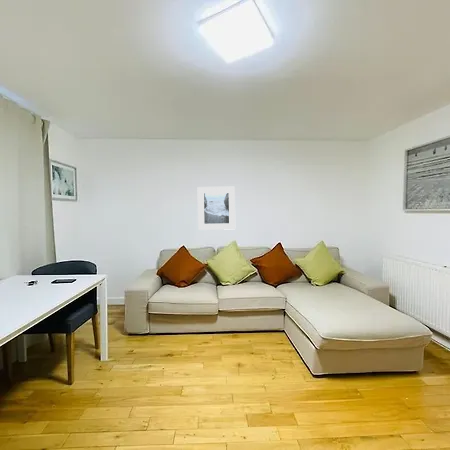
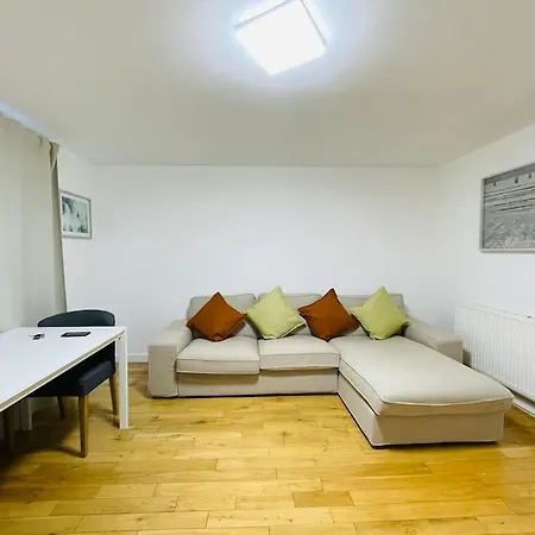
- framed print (216, 208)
